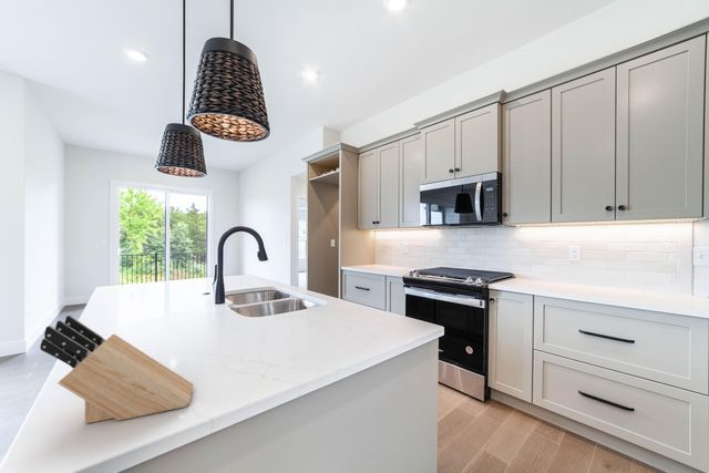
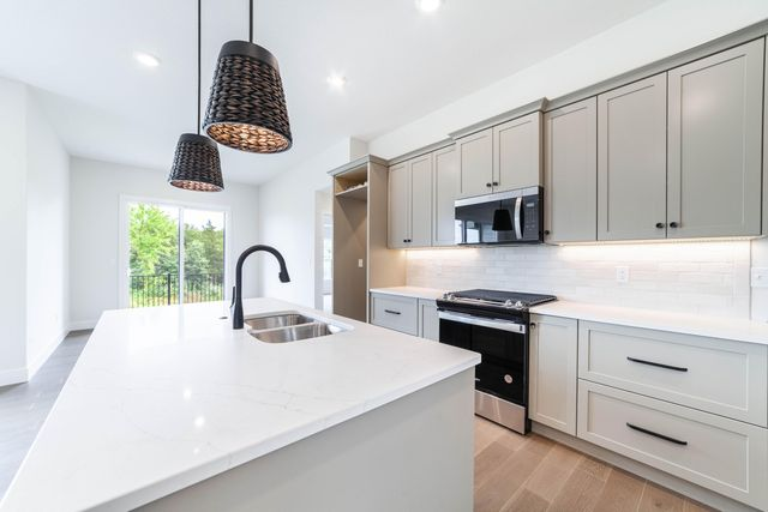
- knife block (123, 361)
